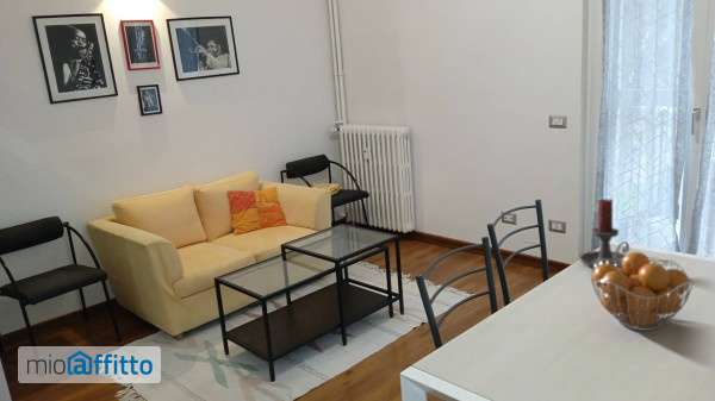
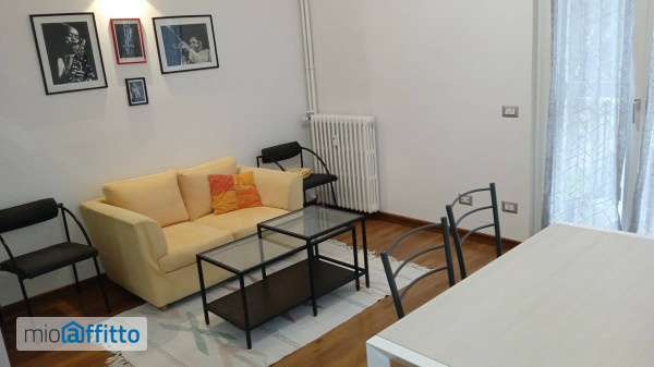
- candle holder (609, 230)
- fruit basket (639, 289)
